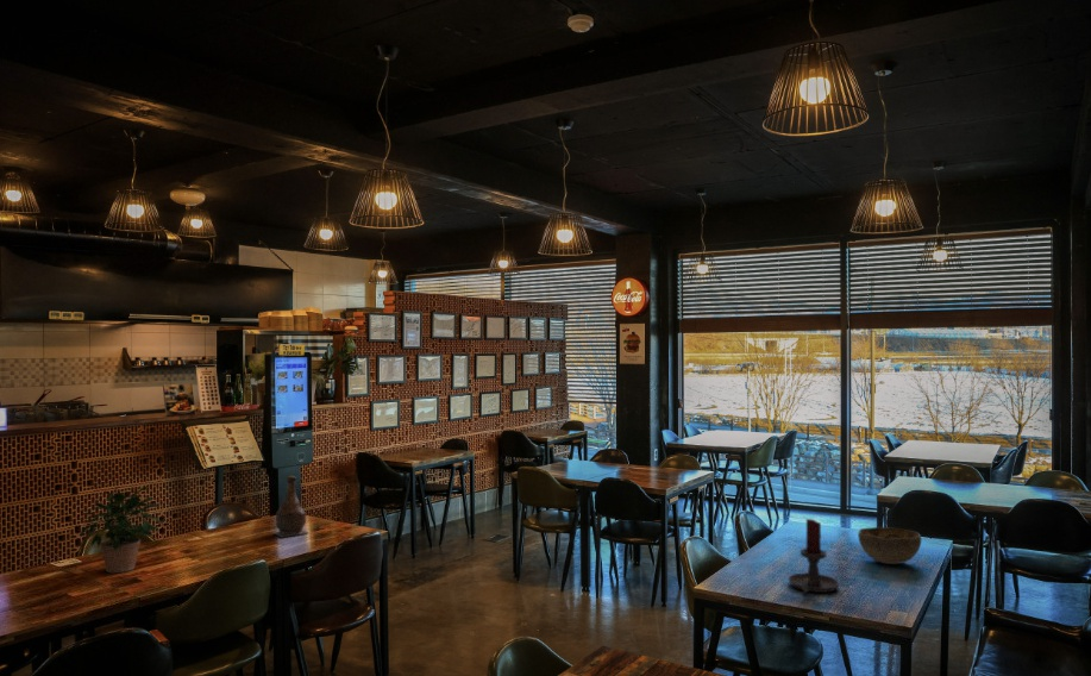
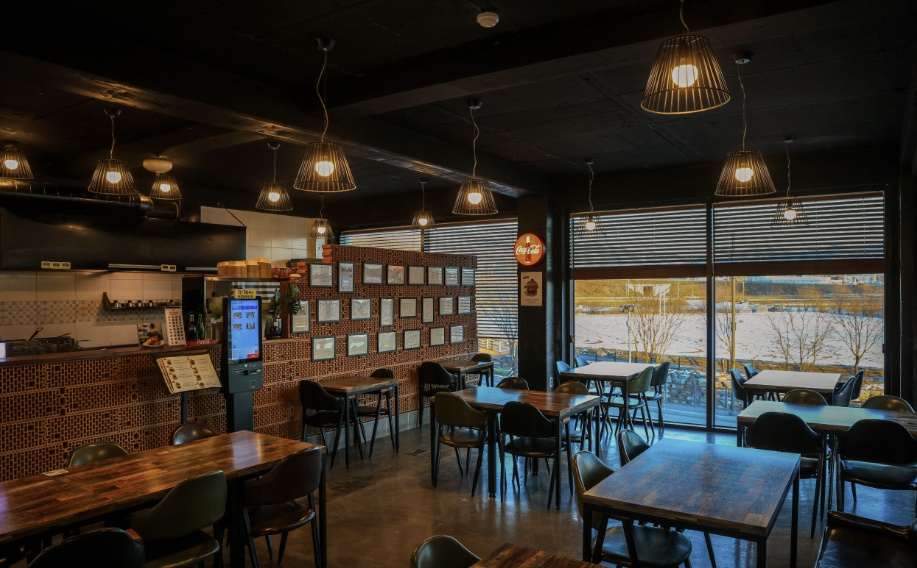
- decorative bowl (889, 546)
- bottle (290, 503)
- potted plant (124, 524)
- candle holder (811, 553)
